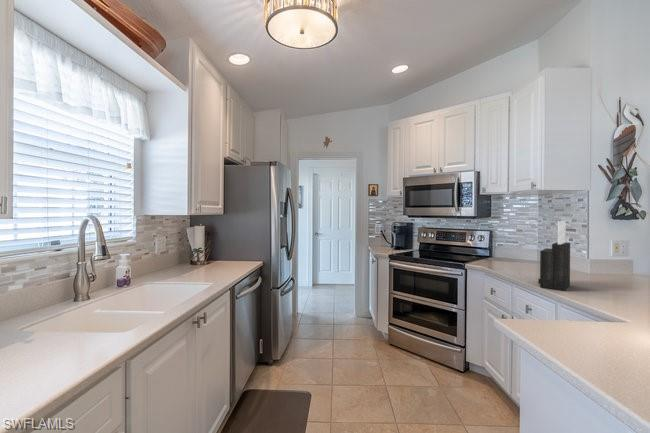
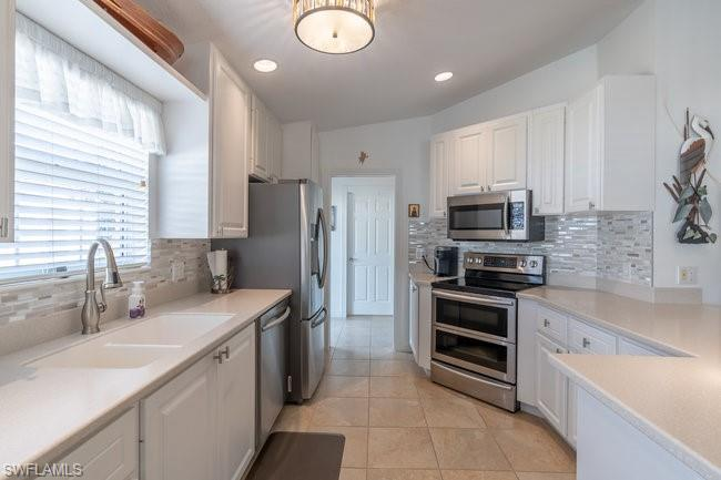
- knife block (552, 253)
